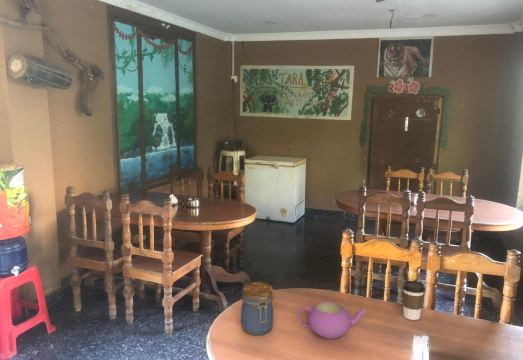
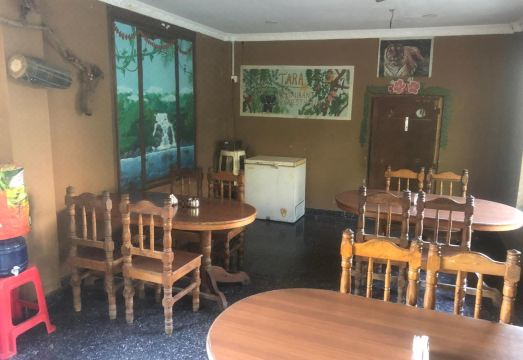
- jar (257, 308)
- teapot (331, 320)
- coffee cup (412, 300)
